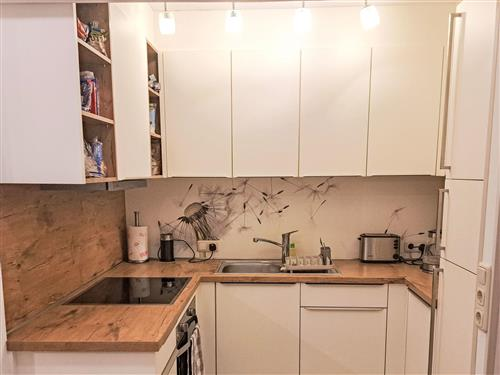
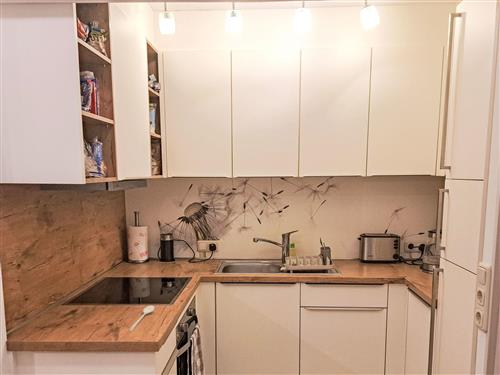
+ stirrer (141, 317)
